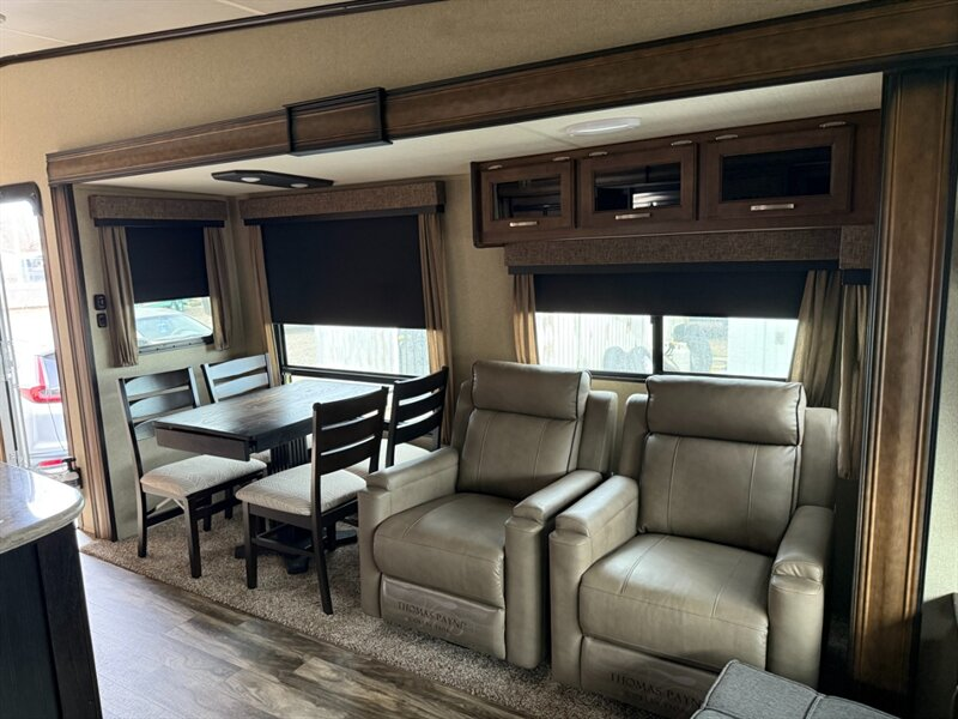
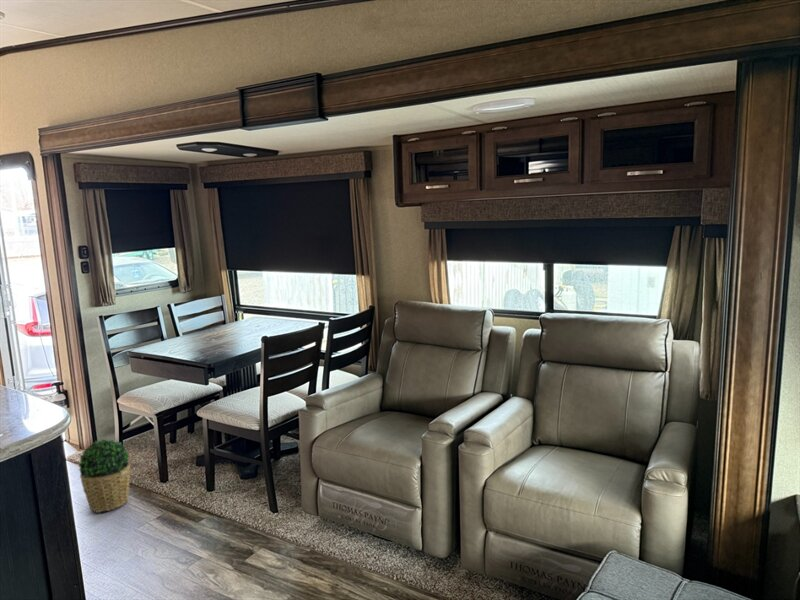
+ potted plant (105, 473)
